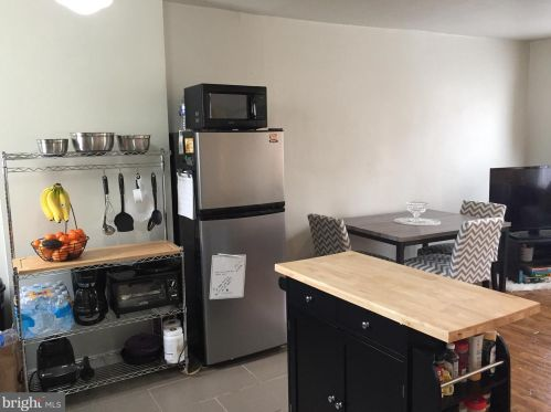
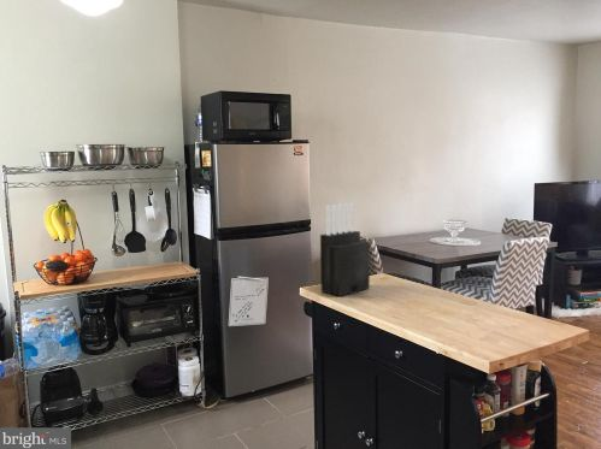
+ knife block (347, 248)
